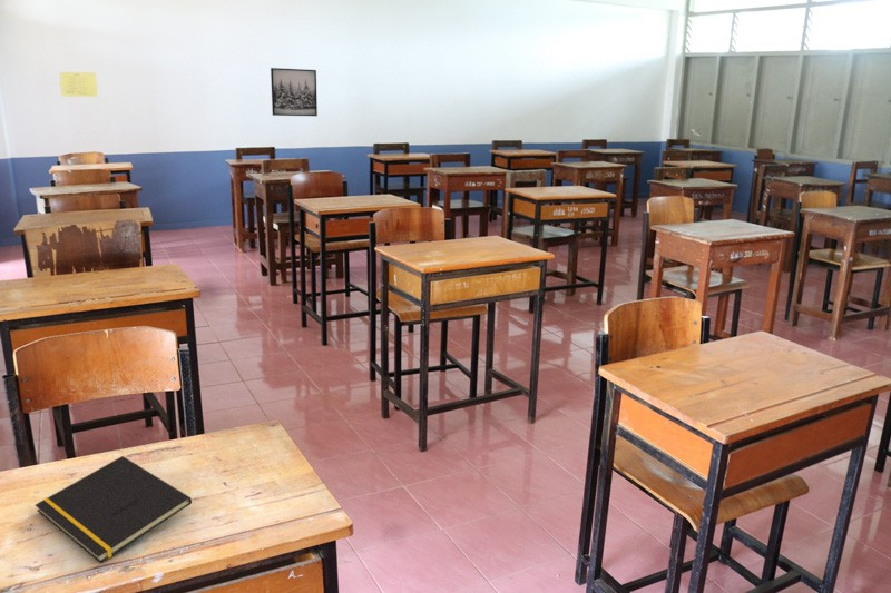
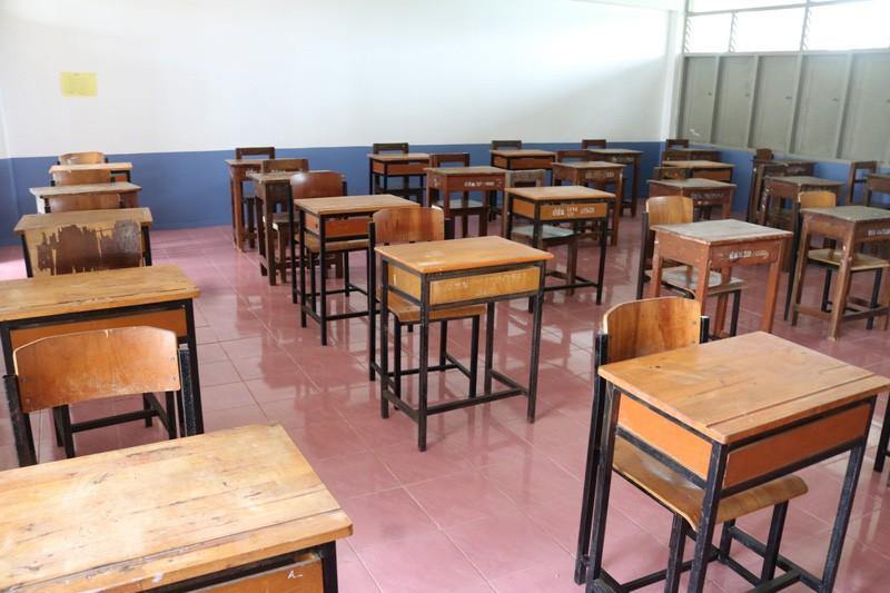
- wall art (294, 92)
- notepad (112, 504)
